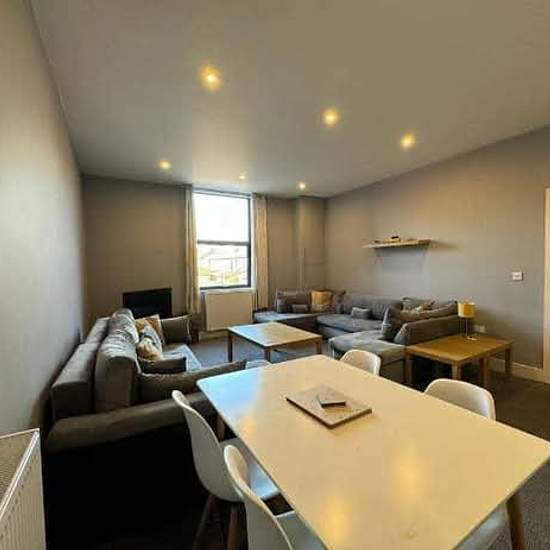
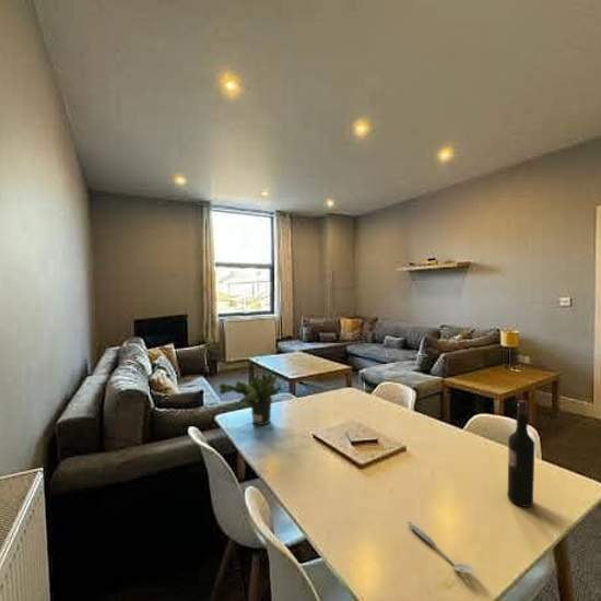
+ wine bottle (520, 450)
+ potted plant (251, 390)
+ spoon (436, 546)
